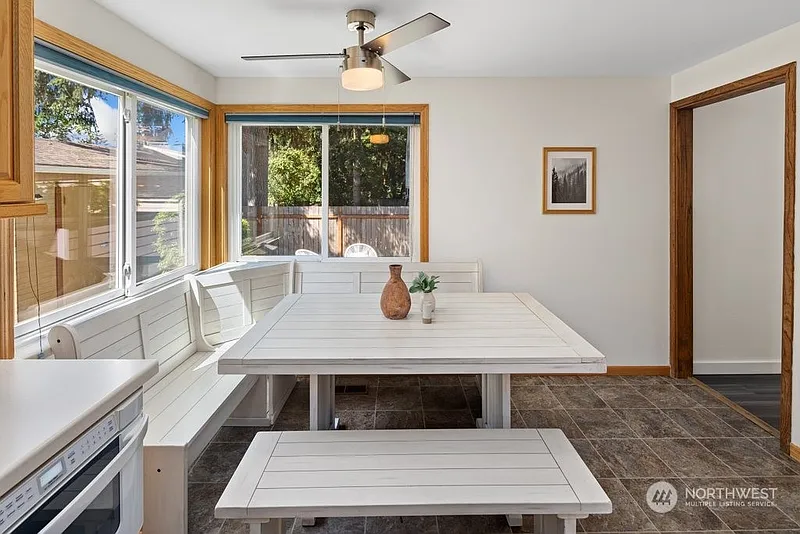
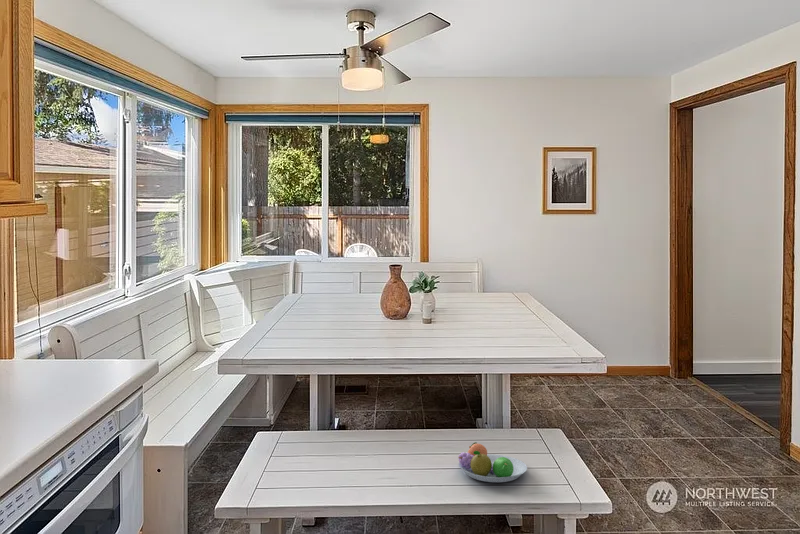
+ fruit bowl (492, 459)
